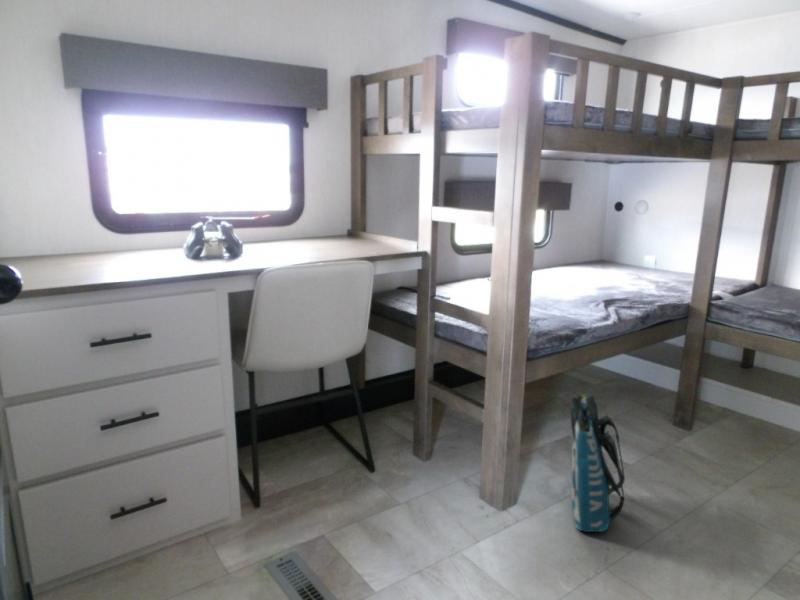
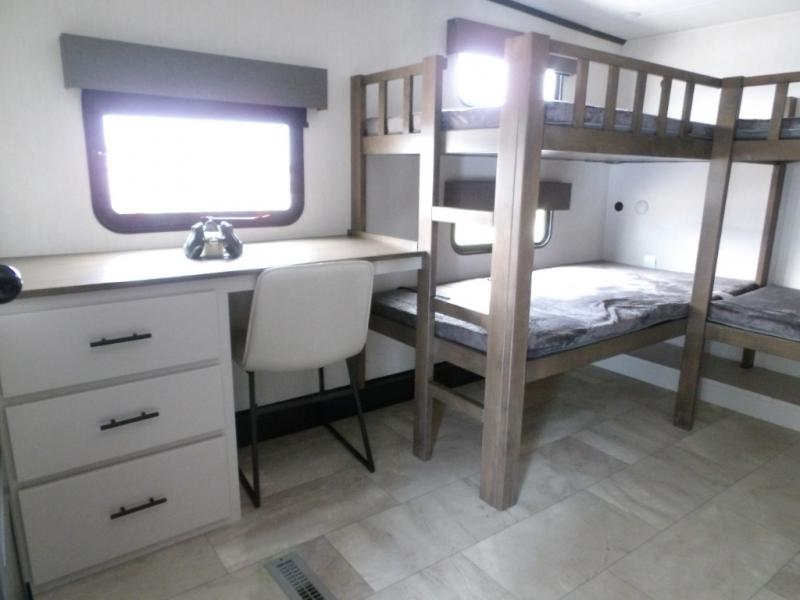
- tote bag (598, 457)
